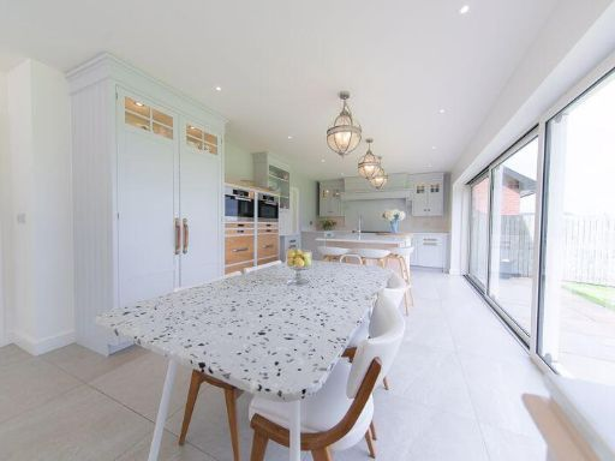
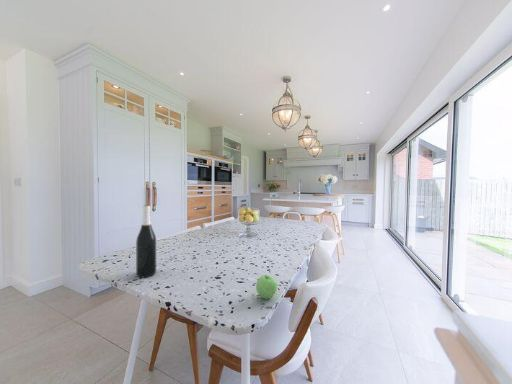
+ wine bottle (146, 239)
+ apple (266, 286)
